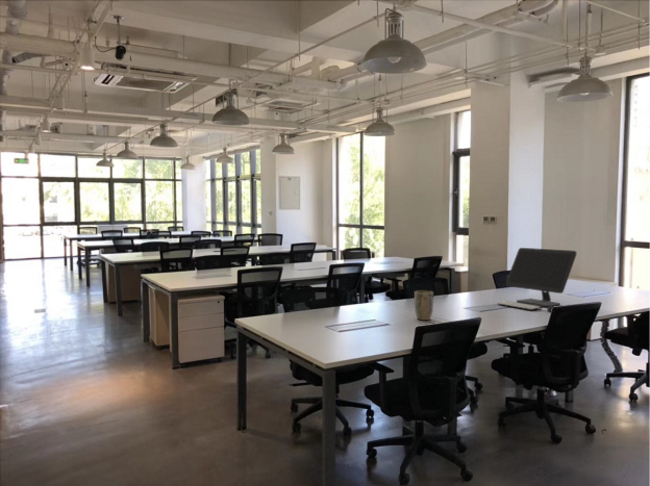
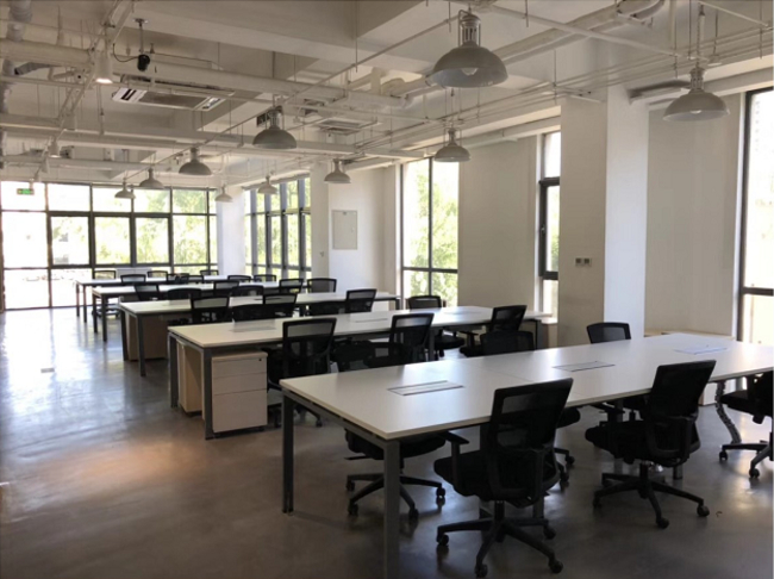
- plant pot (423, 305)
- monitor (532, 277)
